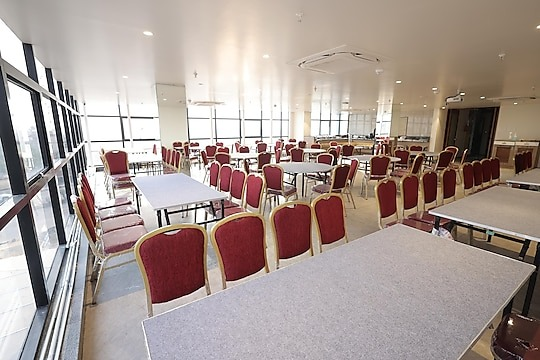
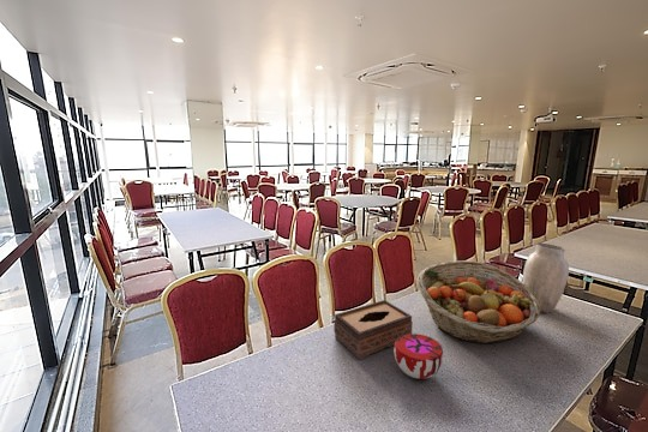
+ vase (544, 276)
+ fruit basket (475, 299)
+ tissue box (372, 326)
+ decorative bowl (418, 359)
